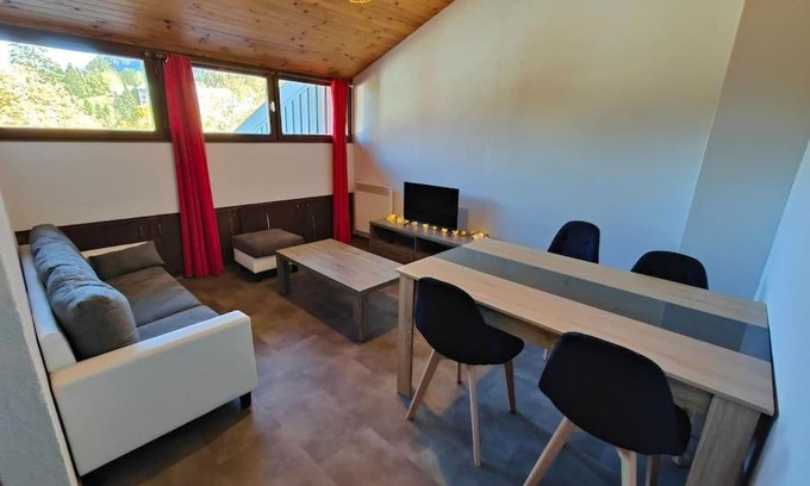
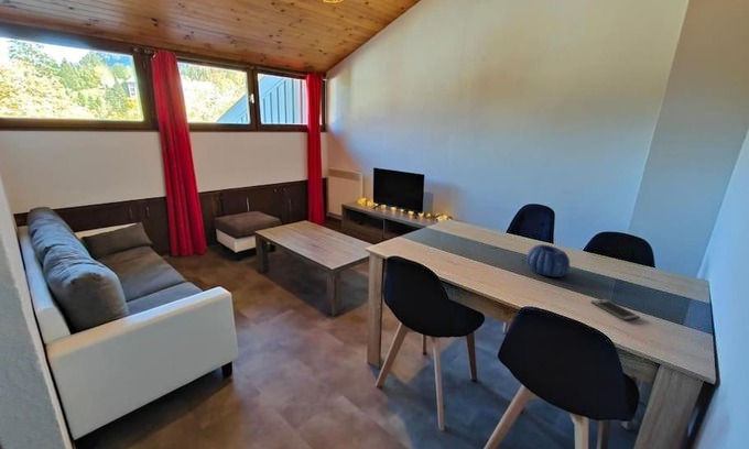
+ decorative bowl (547, 260)
+ smartphone (614, 309)
